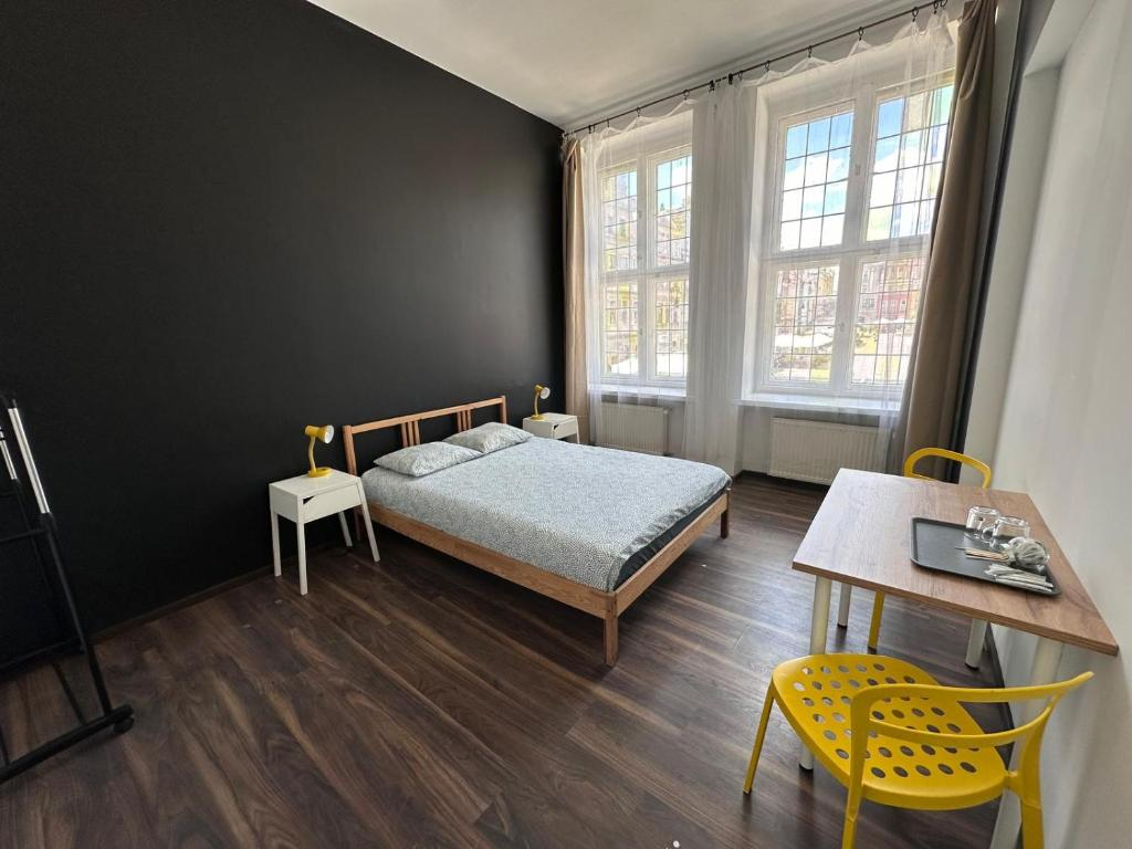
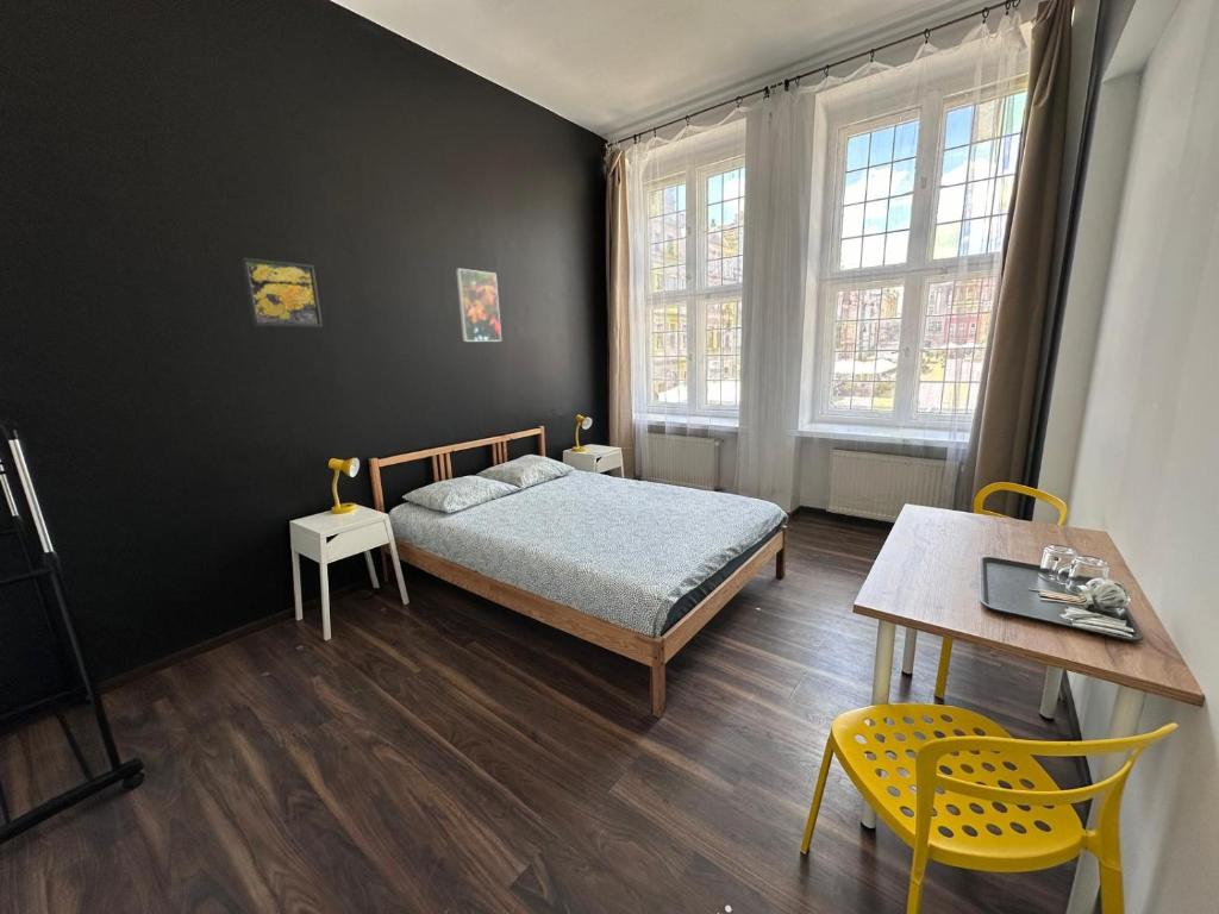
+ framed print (283, 294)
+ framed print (480, 306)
